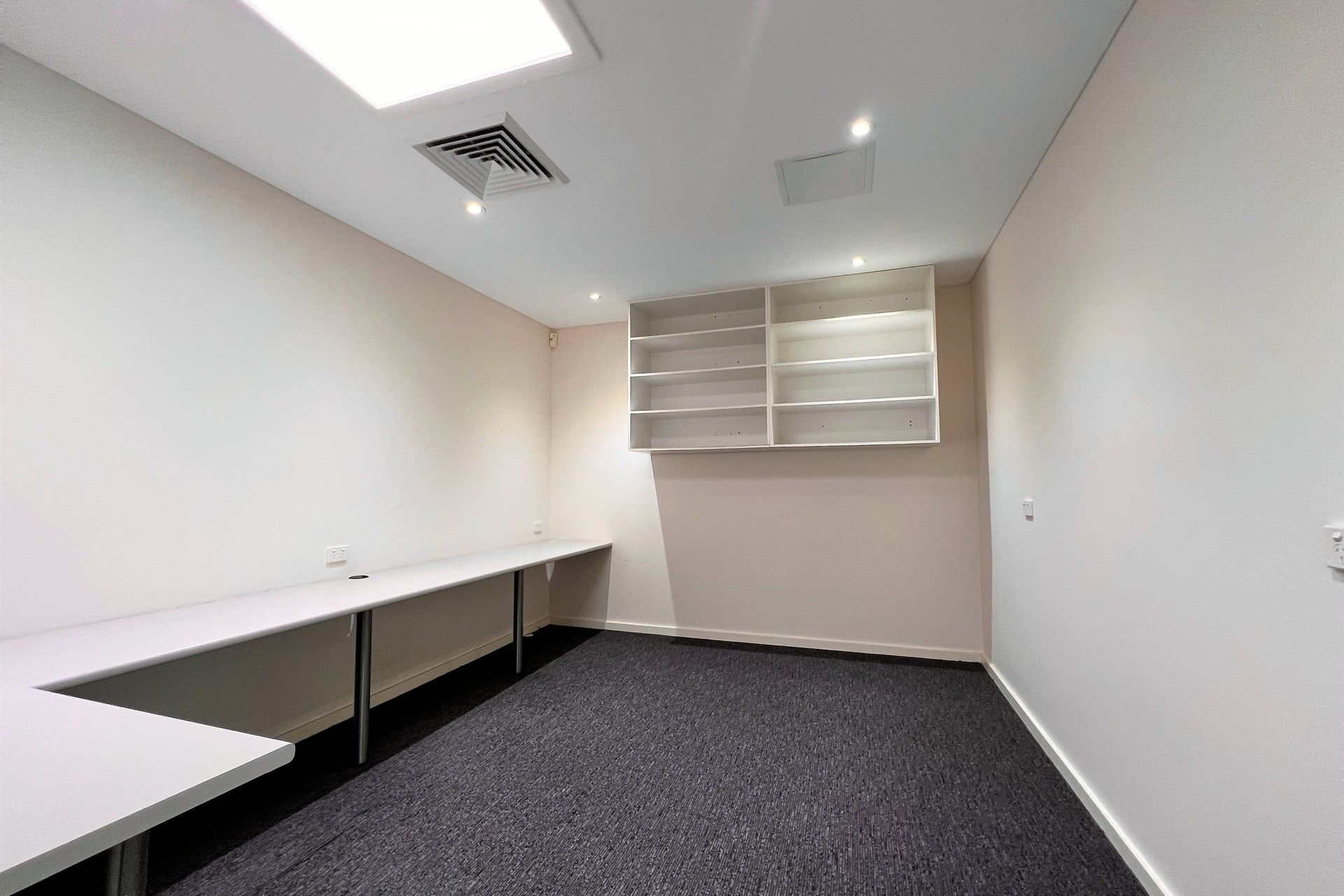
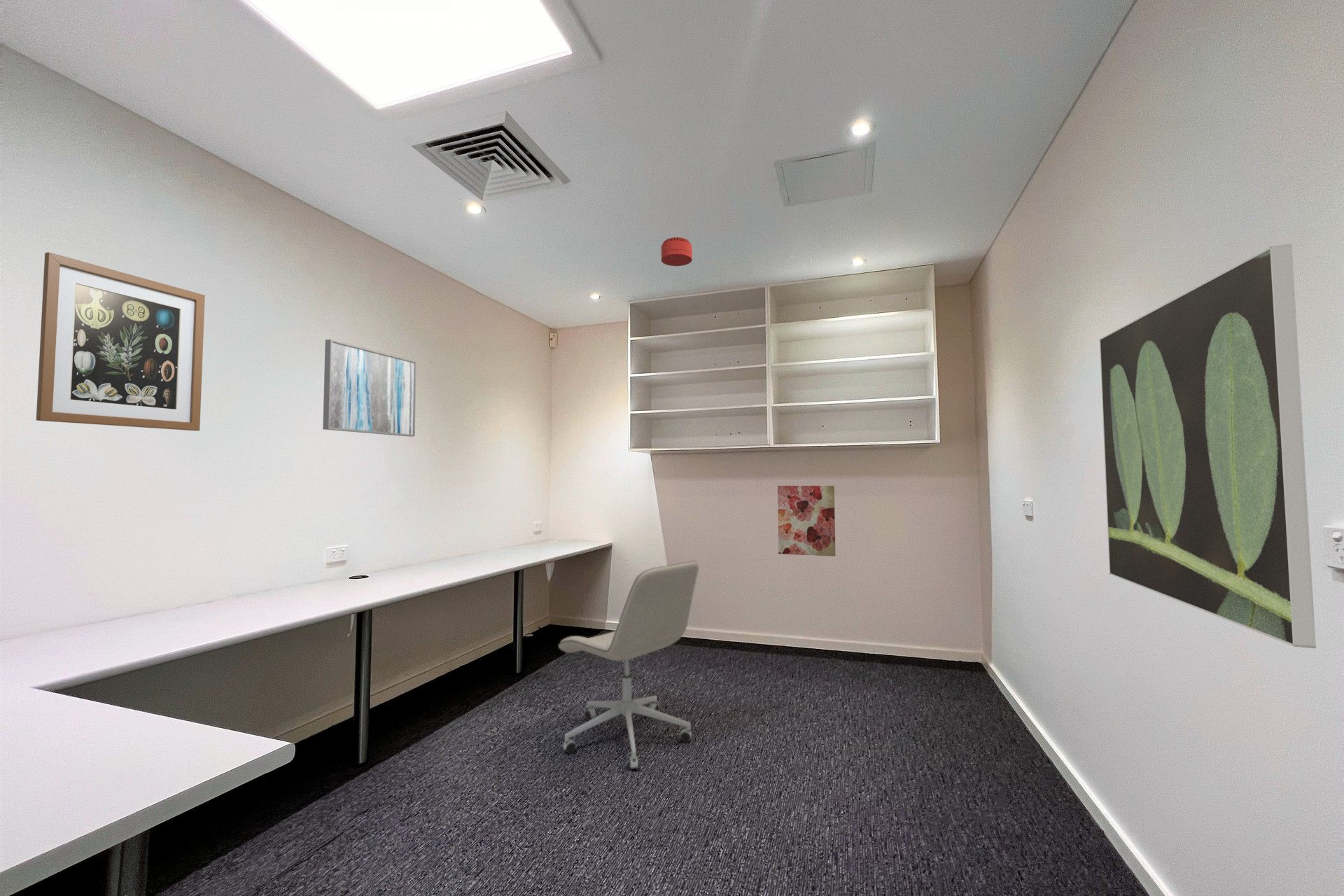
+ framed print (1177, 450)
+ smoke detector (676, 251)
+ office chair (628, 647)
+ wall art (130, 351)
+ wall art (374, 392)
+ wall art (806, 520)
